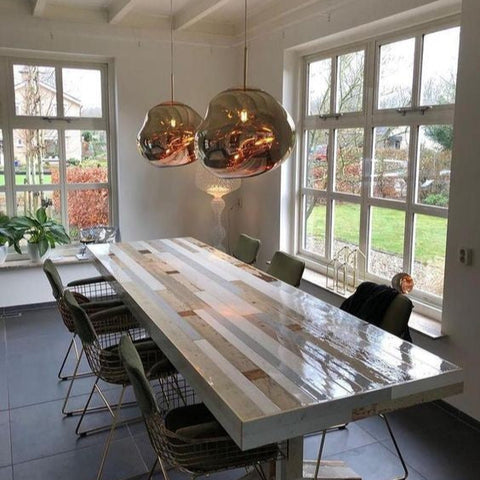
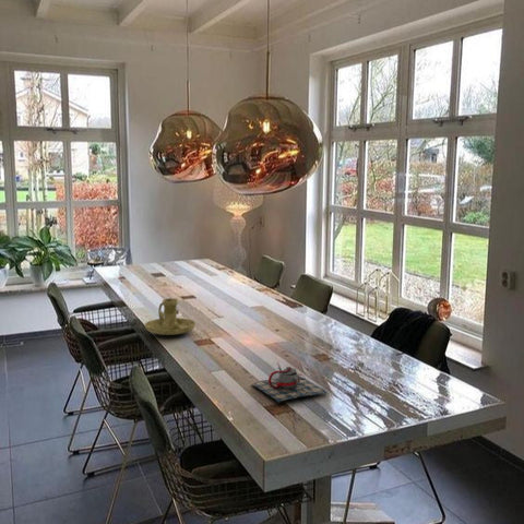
+ candle holder (168, 314)
+ teapot (288, 378)
